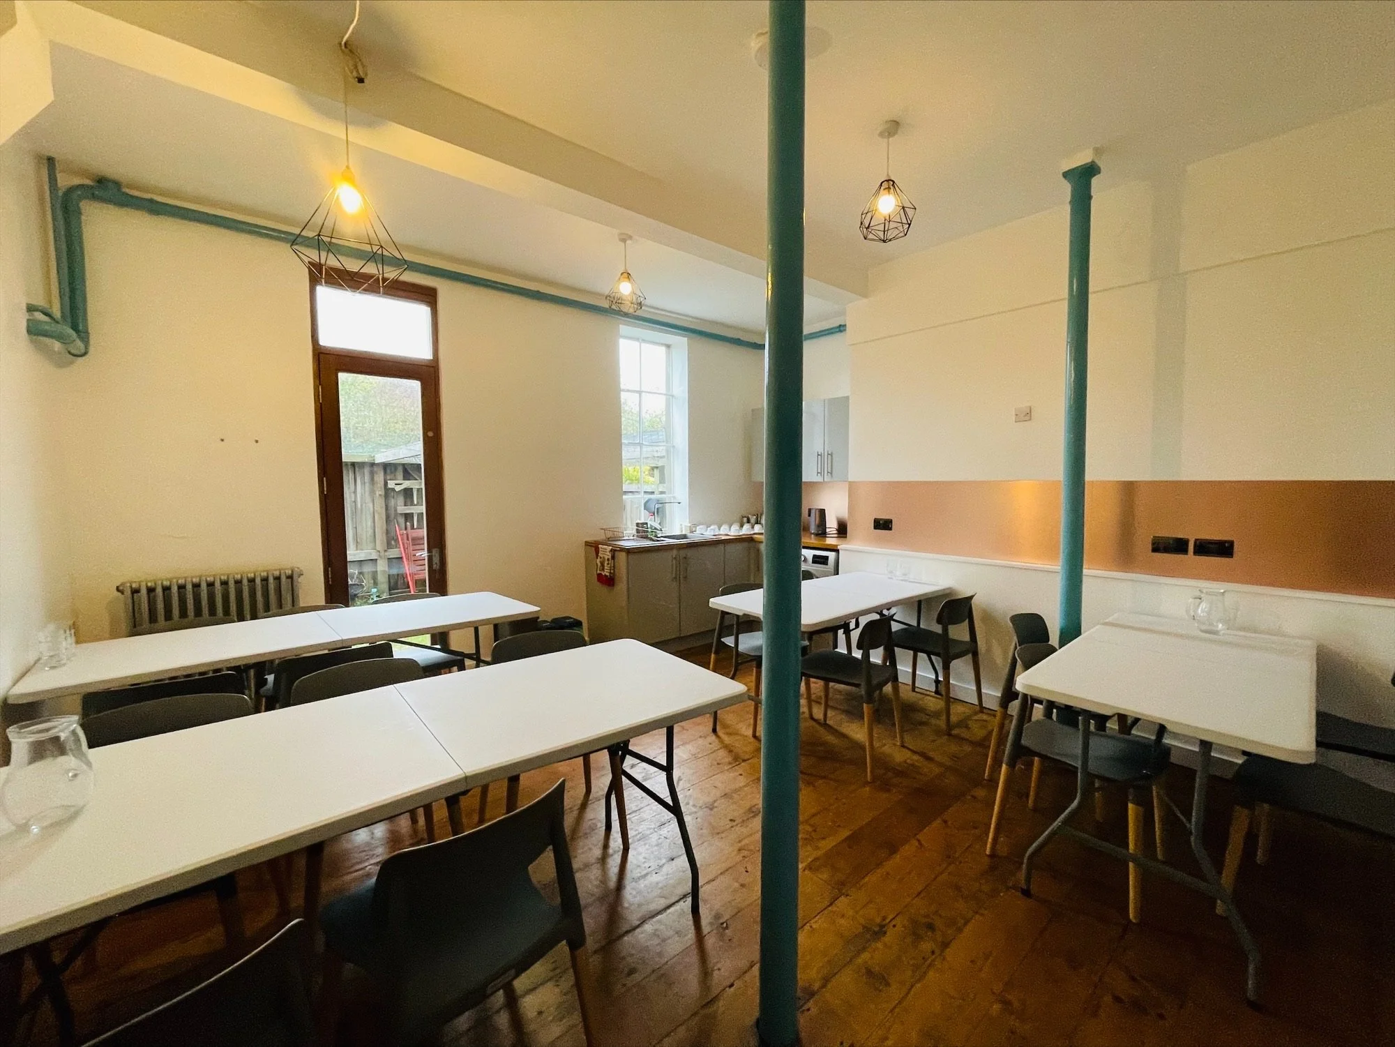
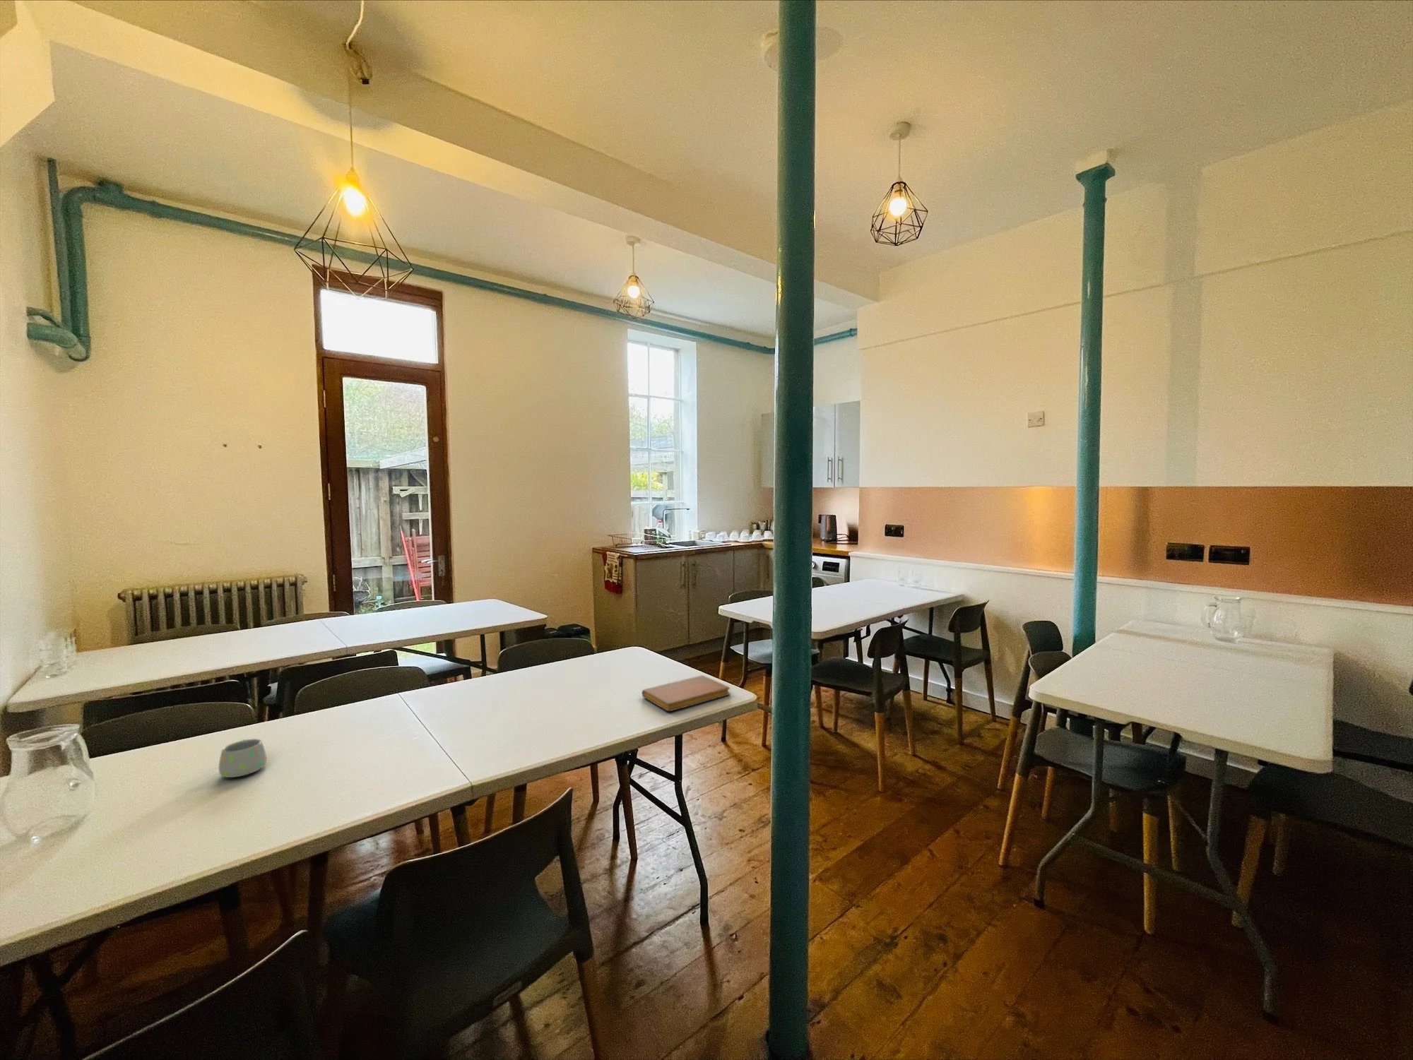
+ mug (243, 756)
+ notebook (686, 691)
